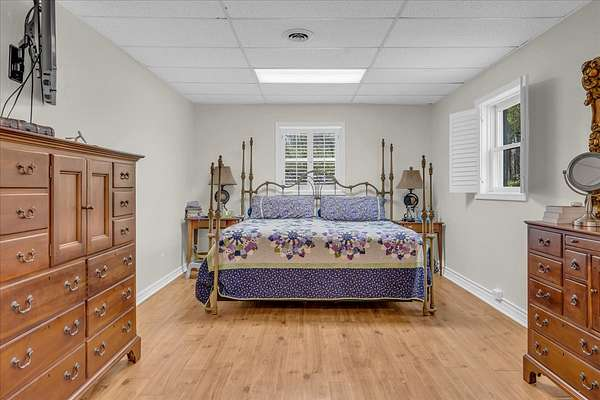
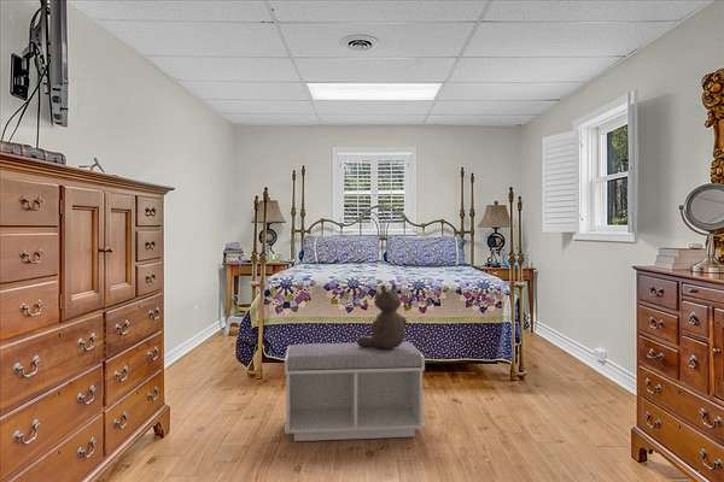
+ bench (352, 387)
+ teddy bear (381, 315)
